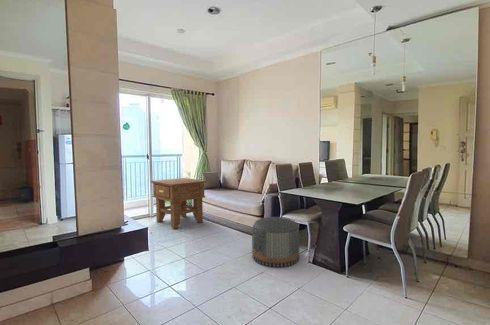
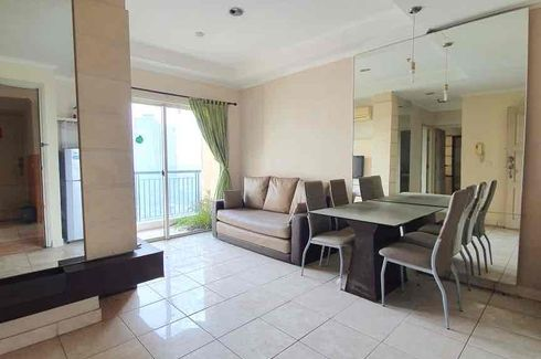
- pouf (275, 237)
- side table (178, 201)
